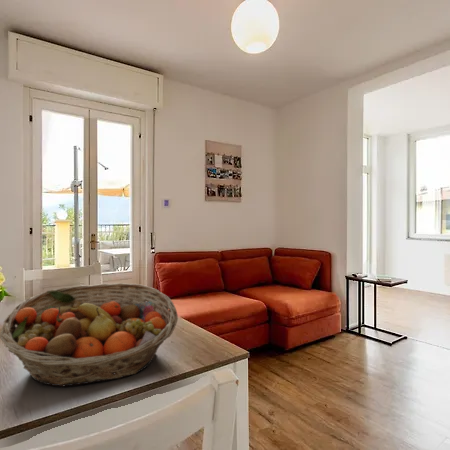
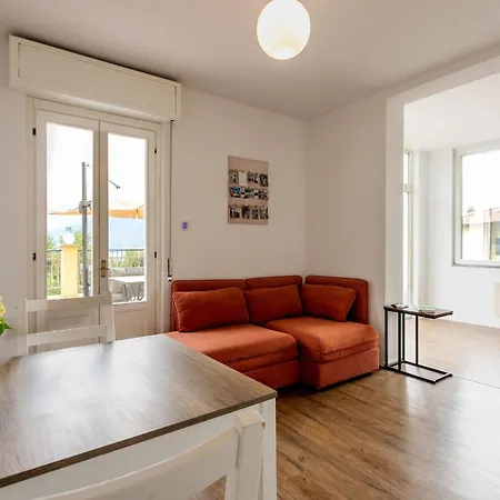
- fruit basket (96, 327)
